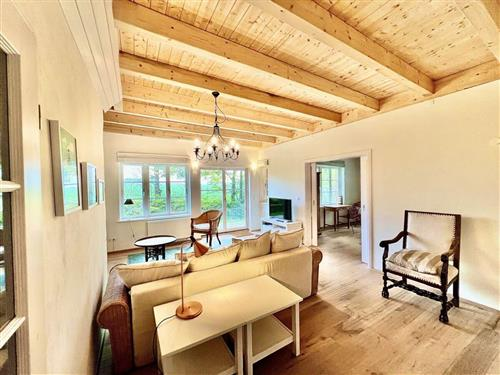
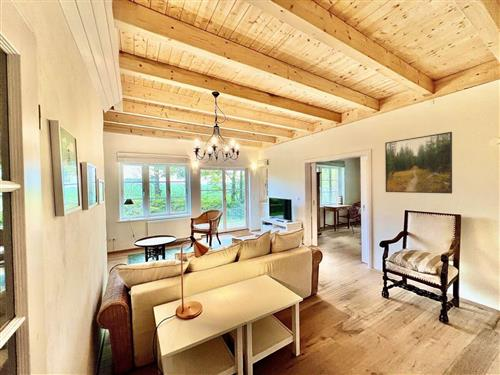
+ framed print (415, 165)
